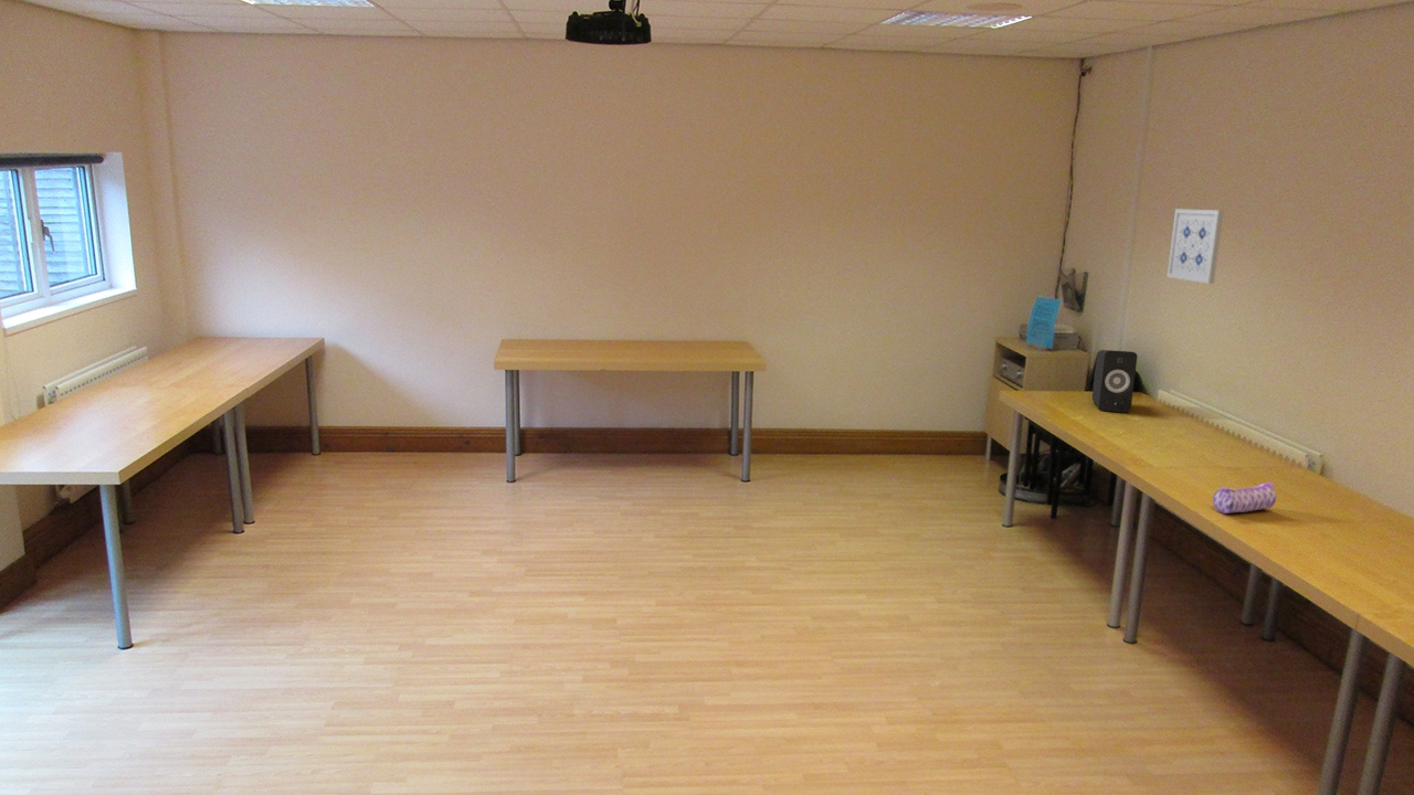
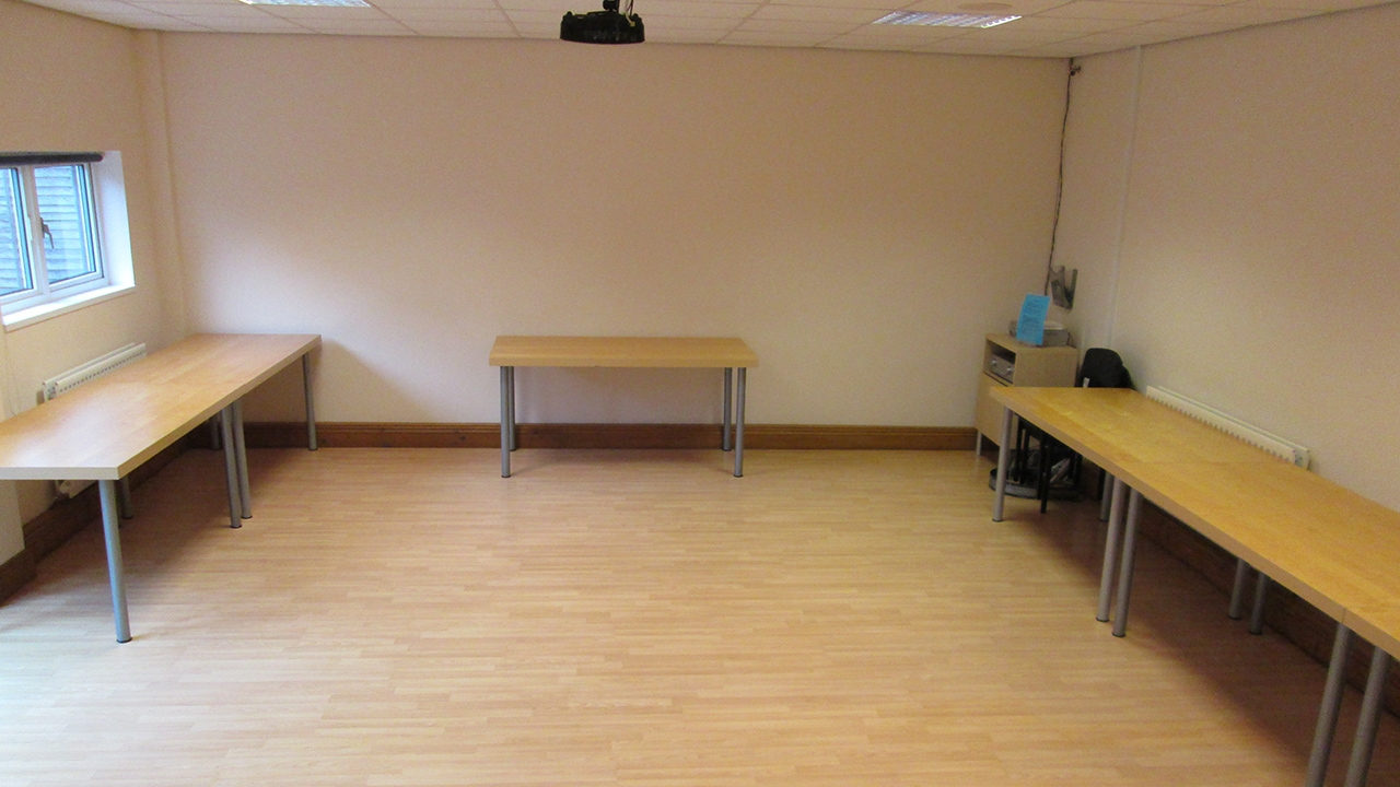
- wall art (1193, 245)
- pencil case (1244, 497)
- speaker (1114, 378)
